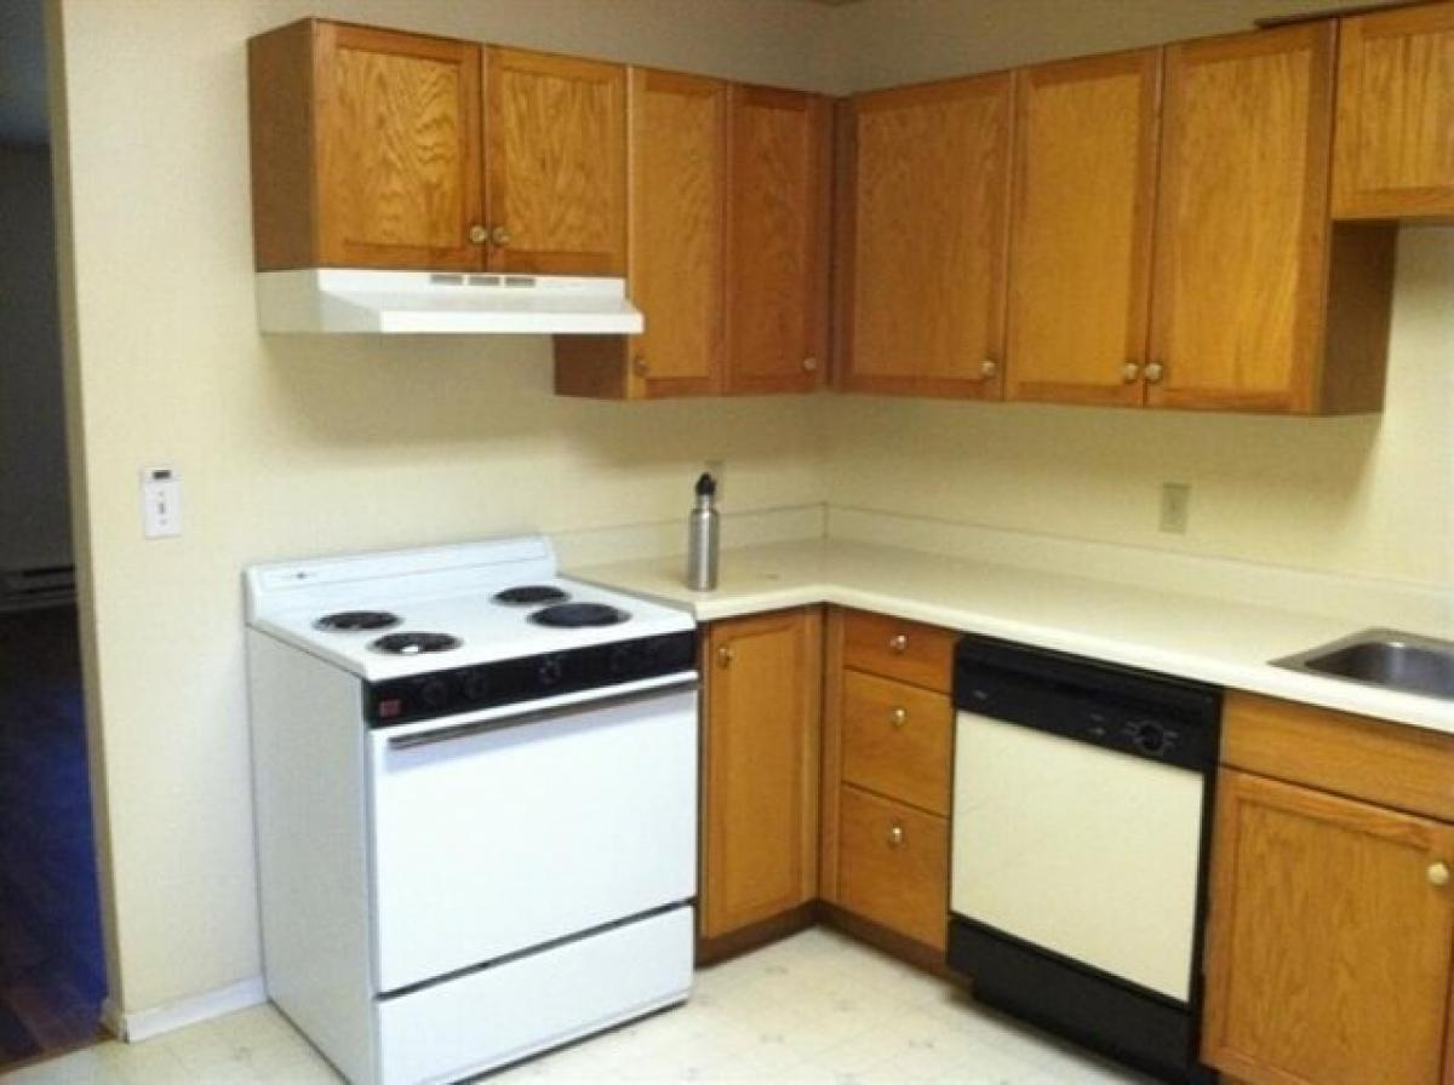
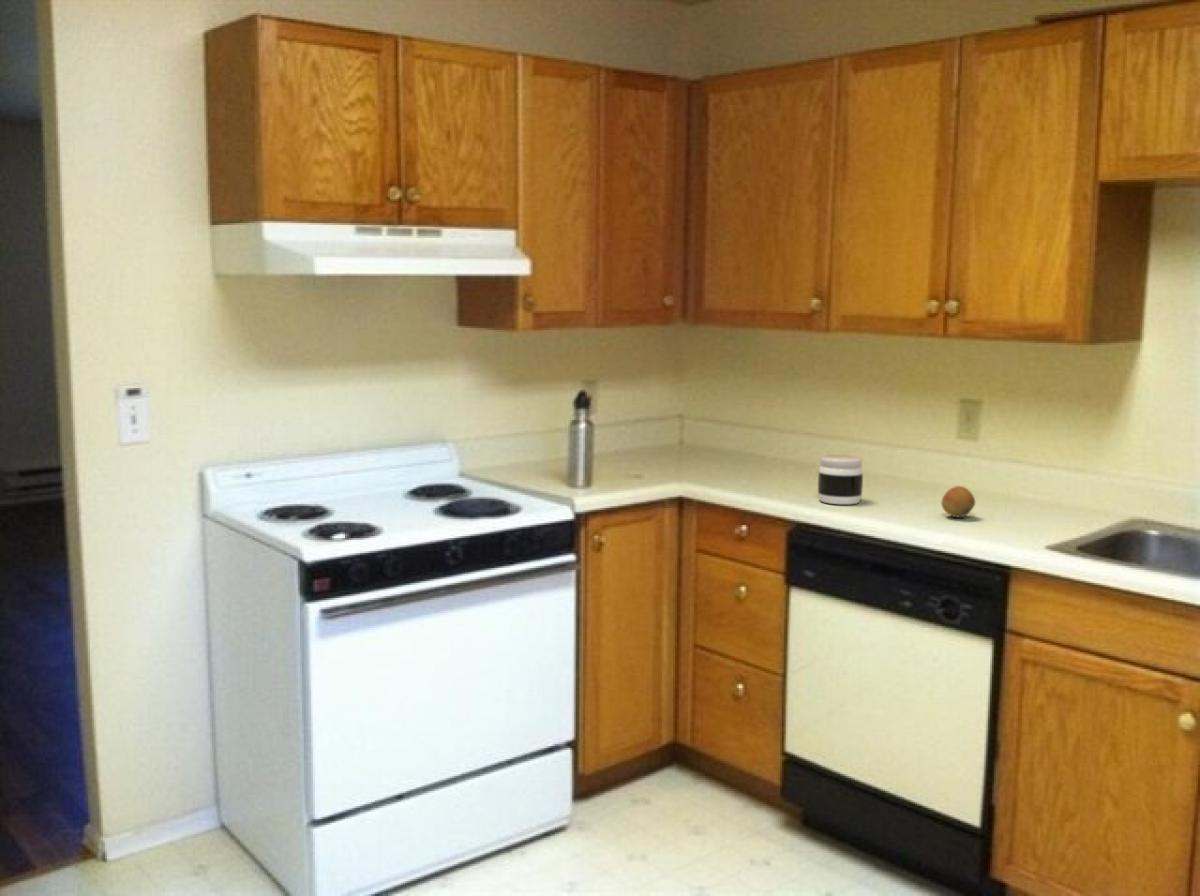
+ jar (840, 479)
+ fruit (958, 501)
